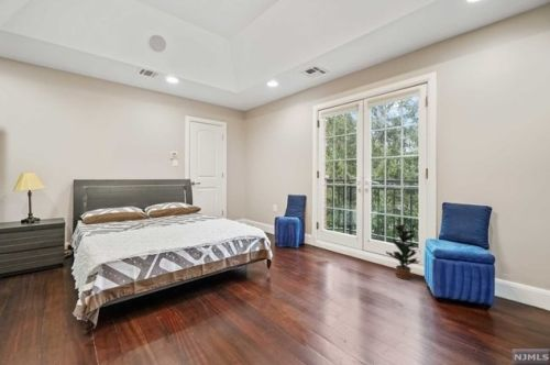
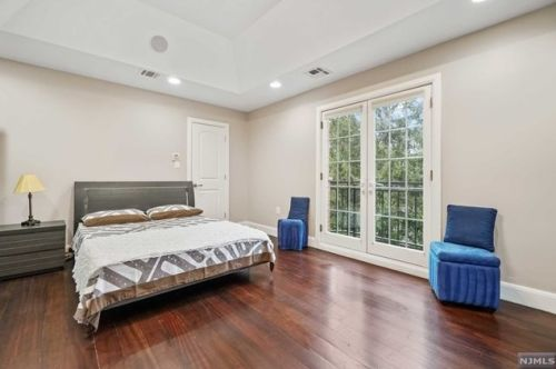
- potted plant (404, 250)
